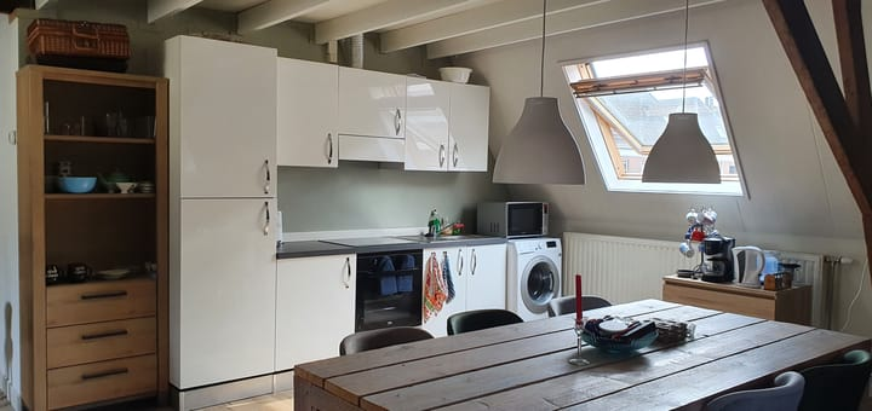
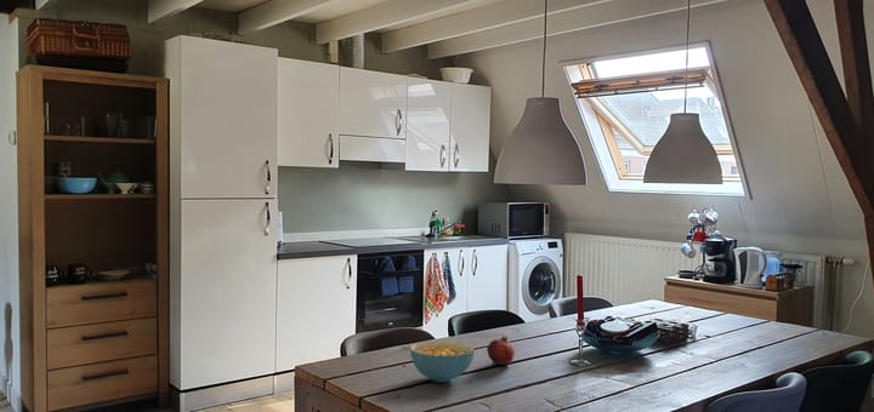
+ cereal bowl (441, 364)
+ fruit (500, 349)
